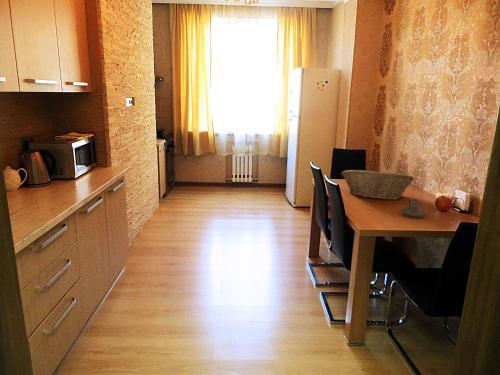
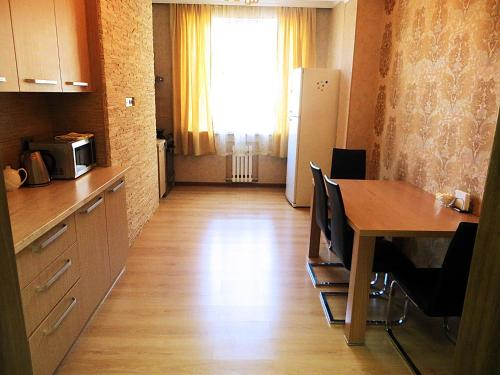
- apple (443, 202)
- fruit basket (375, 181)
- candle holder (413, 206)
